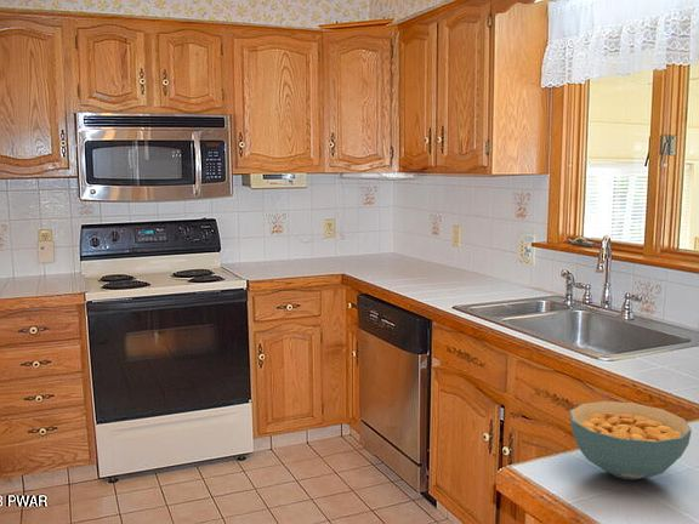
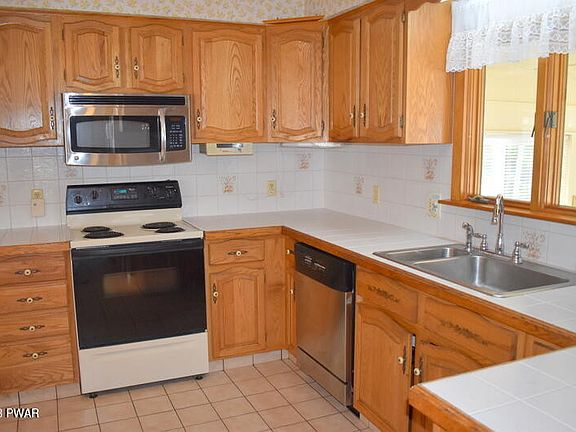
- cereal bowl (626, 445)
